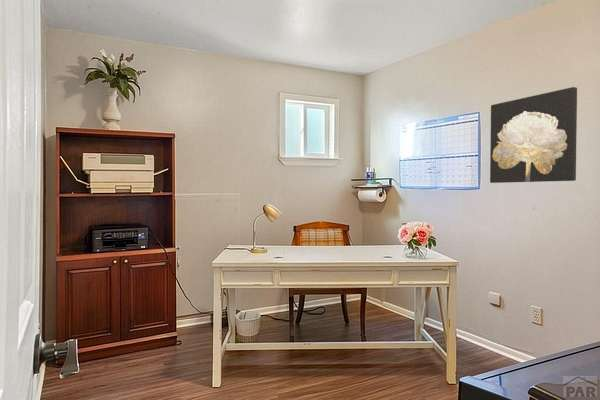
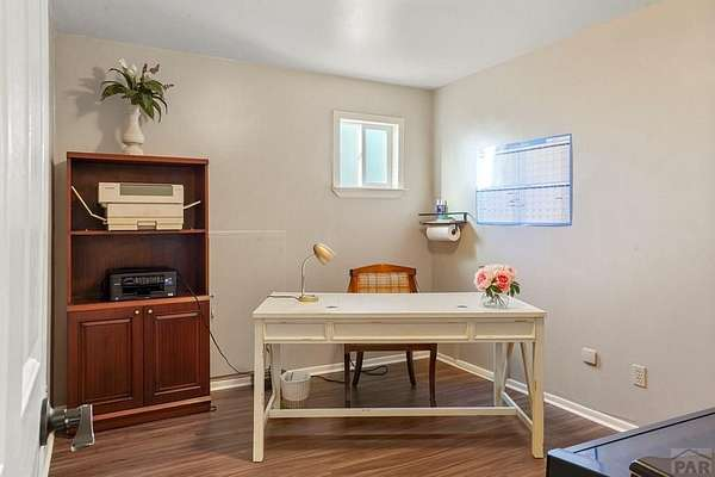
- wall art (529, 139)
